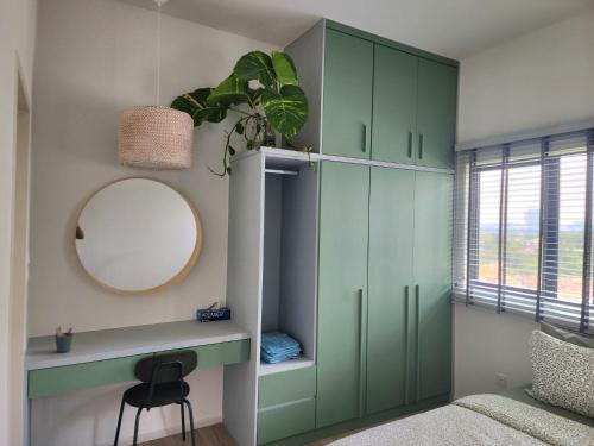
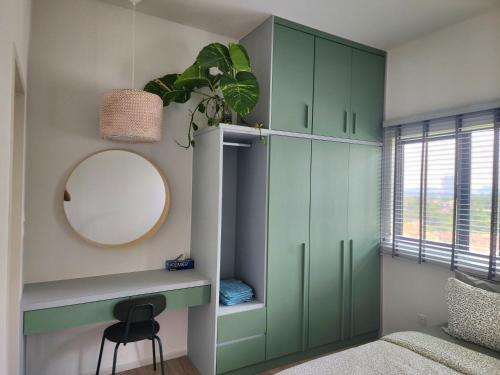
- pen holder (63, 338)
